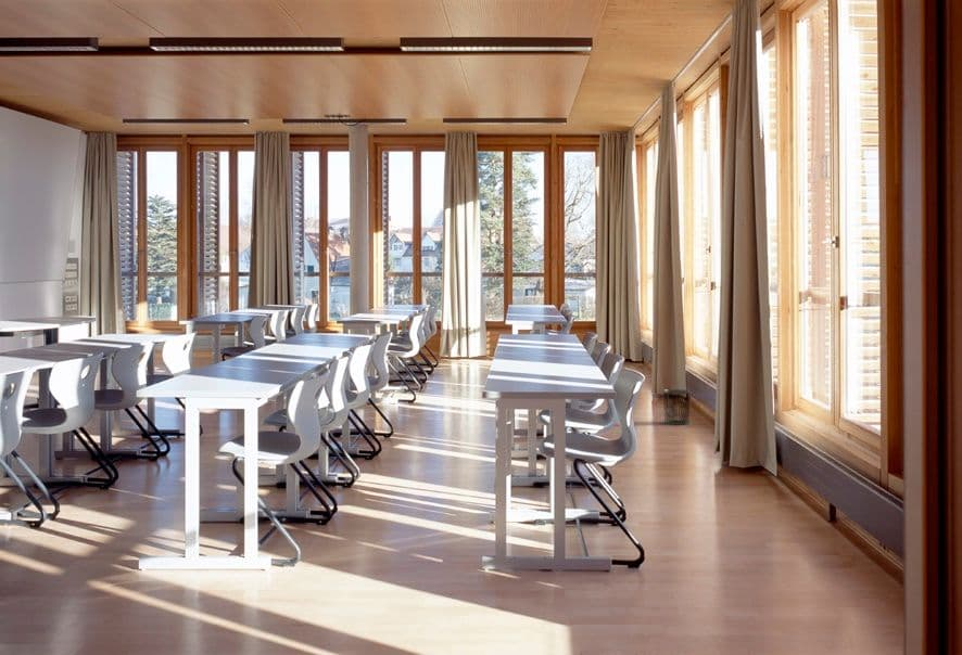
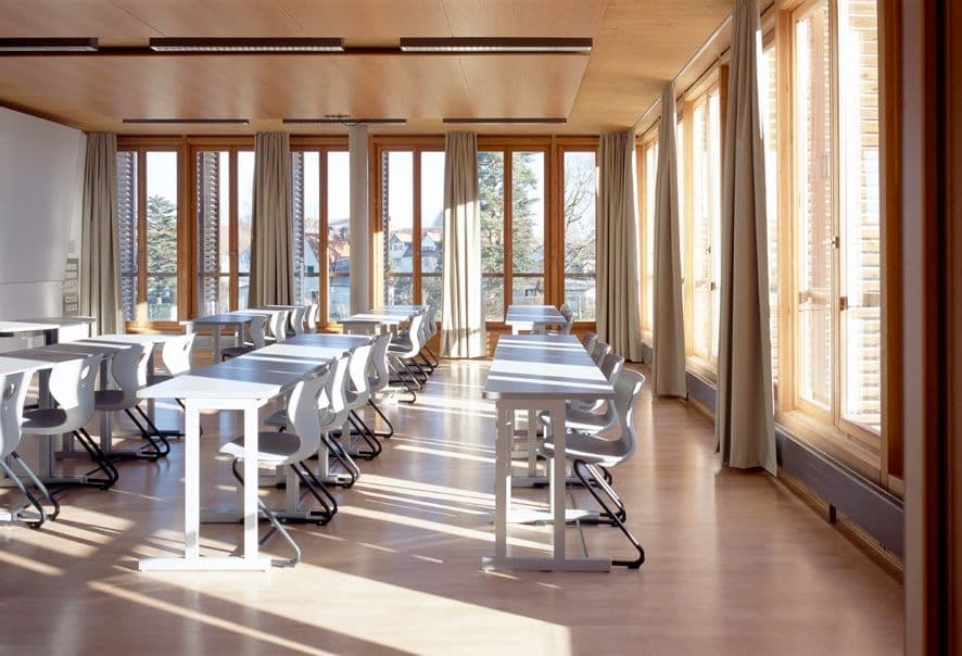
- waste bin (676, 406)
